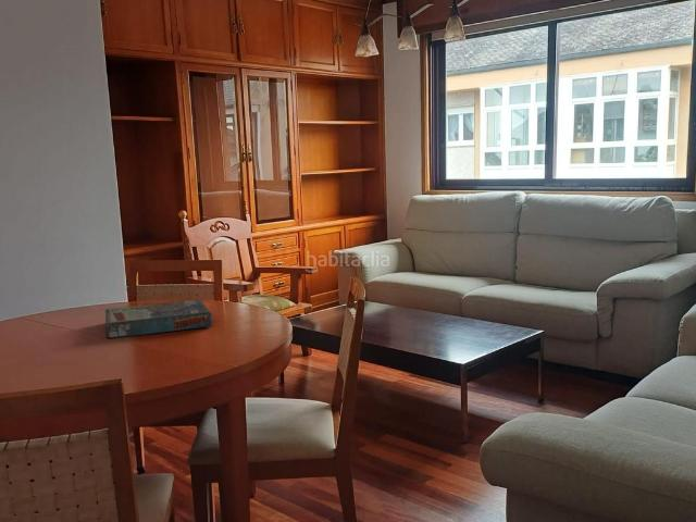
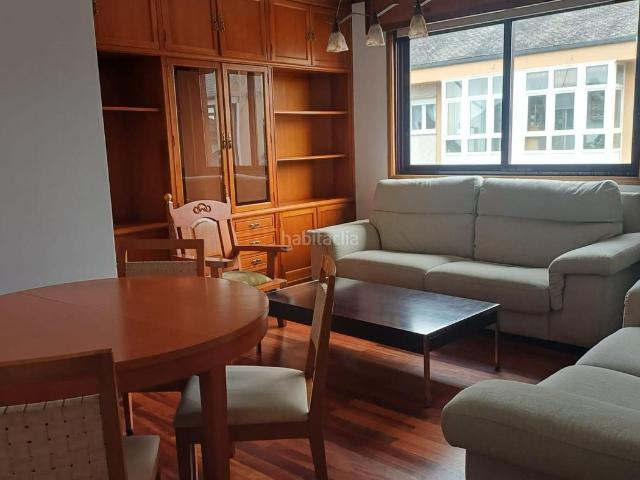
- board game (157, 316)
